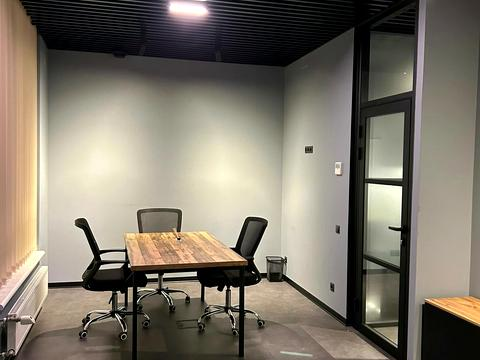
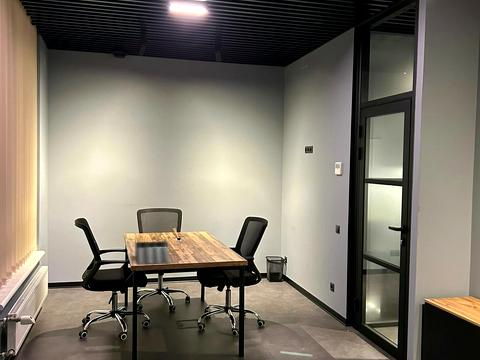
+ desk organizer (151, 250)
